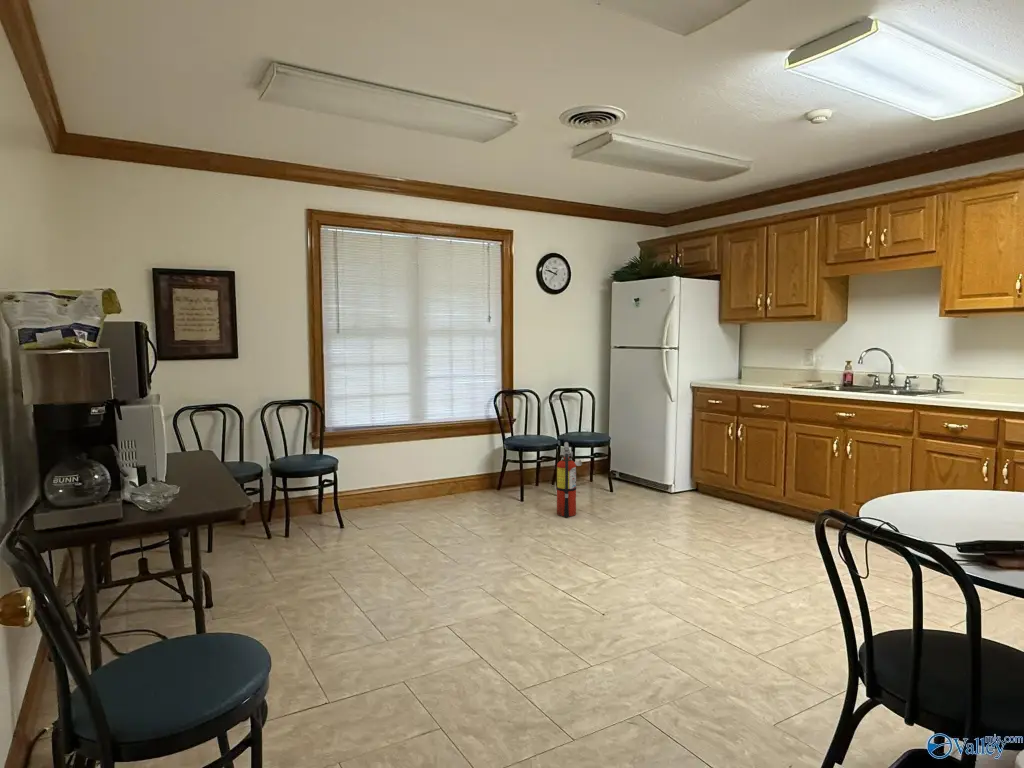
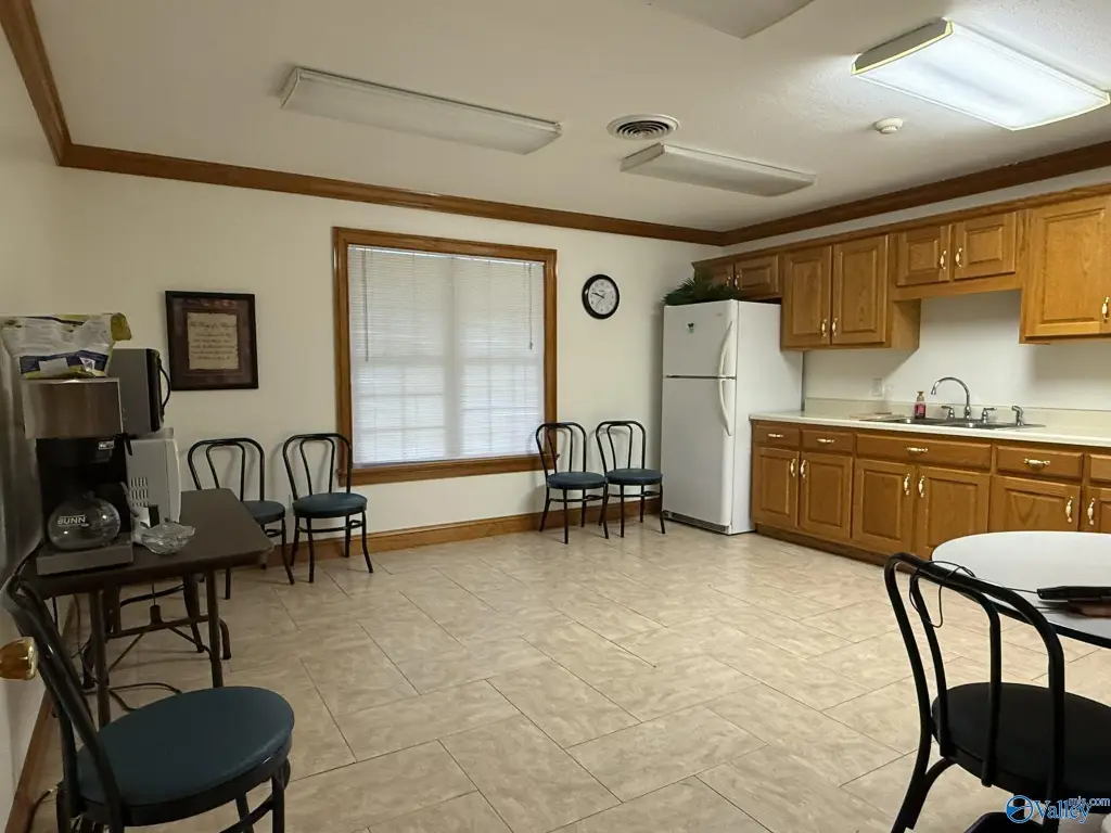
- fire extinguisher (569, 479)
